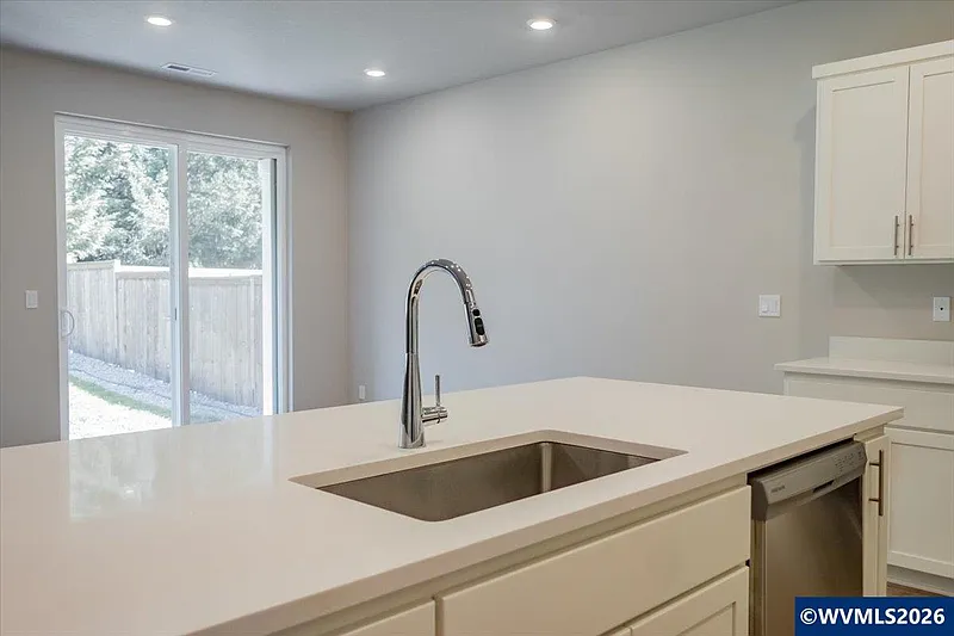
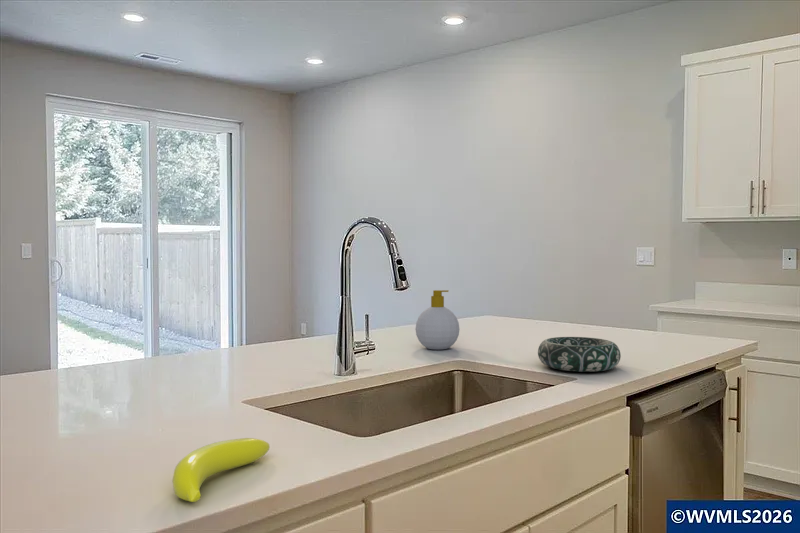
+ soap bottle (437, 319)
+ decorative bowl (578, 354)
+ banana (228, 462)
